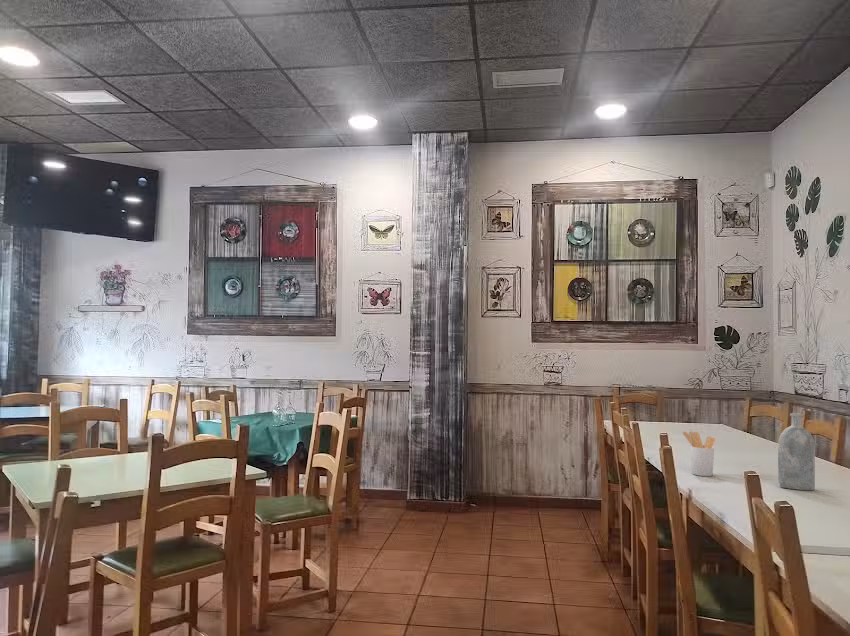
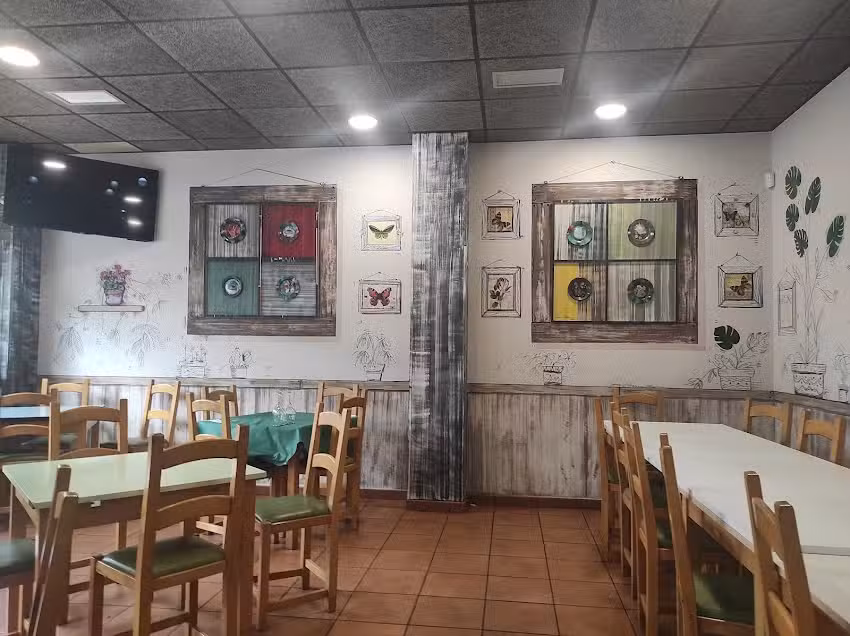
- bottle (796, 450)
- utensil holder (698, 452)
